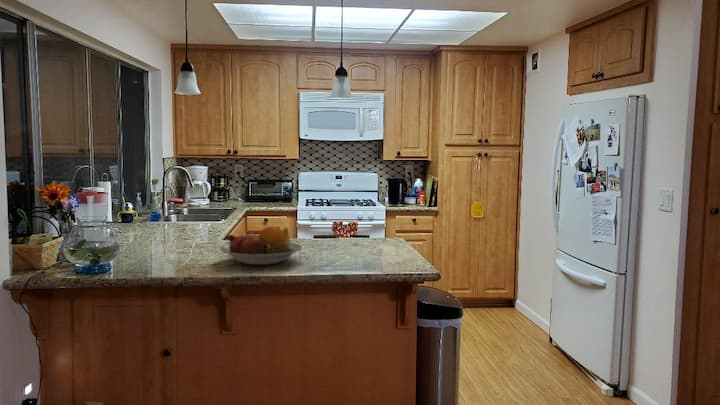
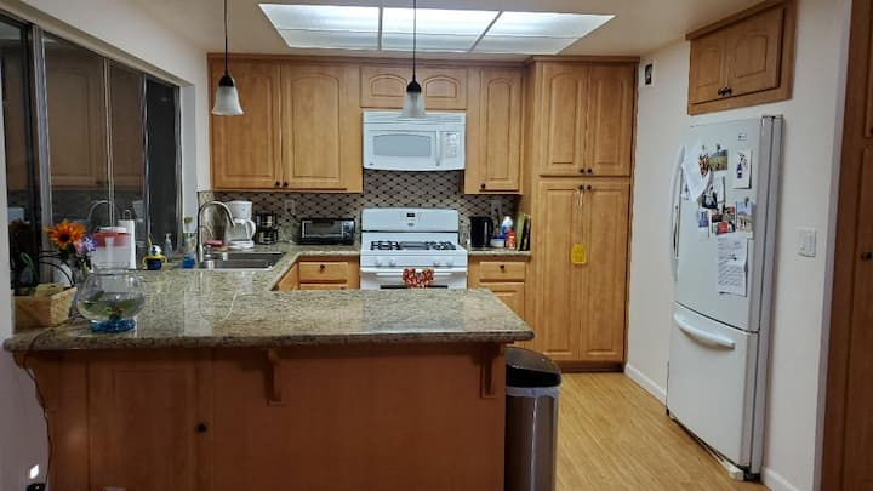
- fruit bowl (261, 244)
